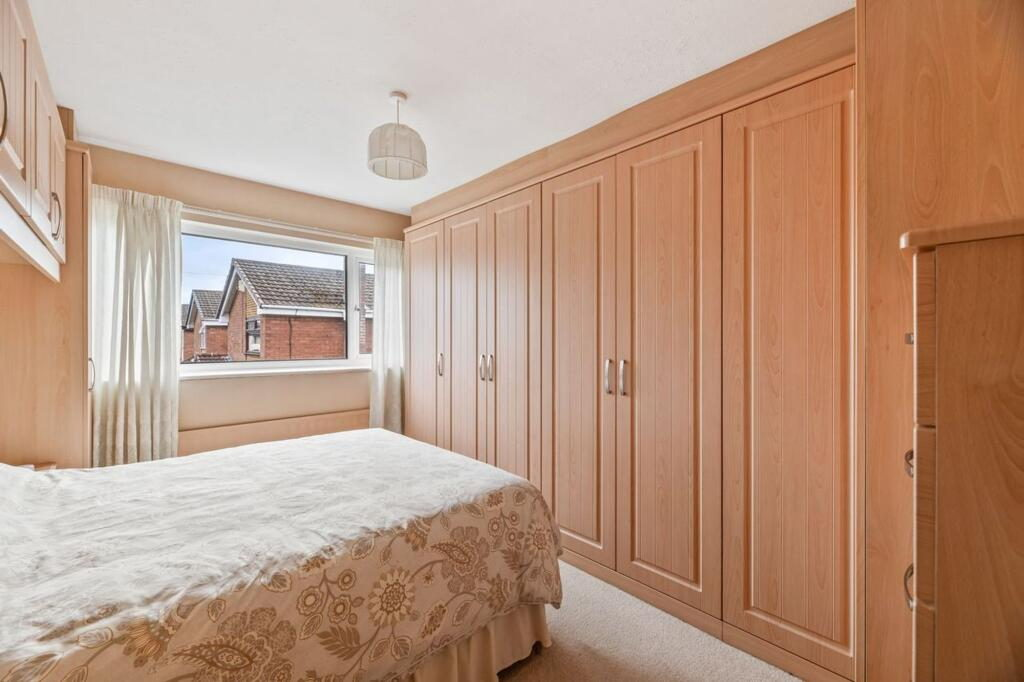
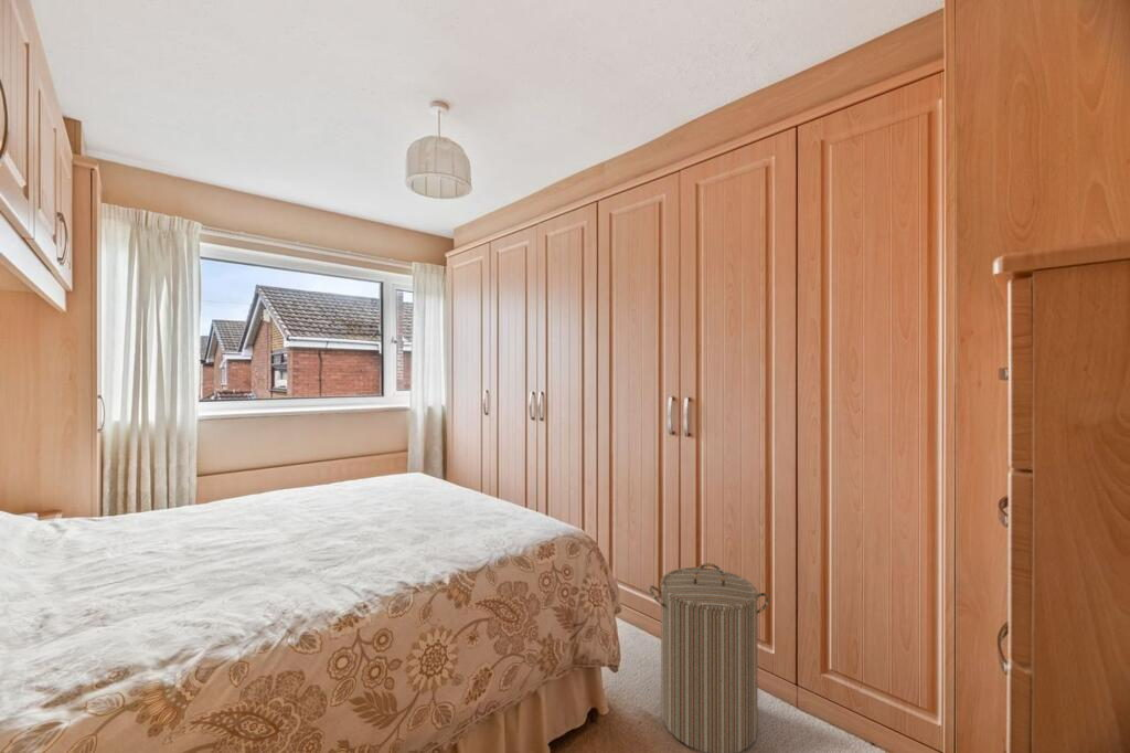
+ laundry hamper (707, 641)
